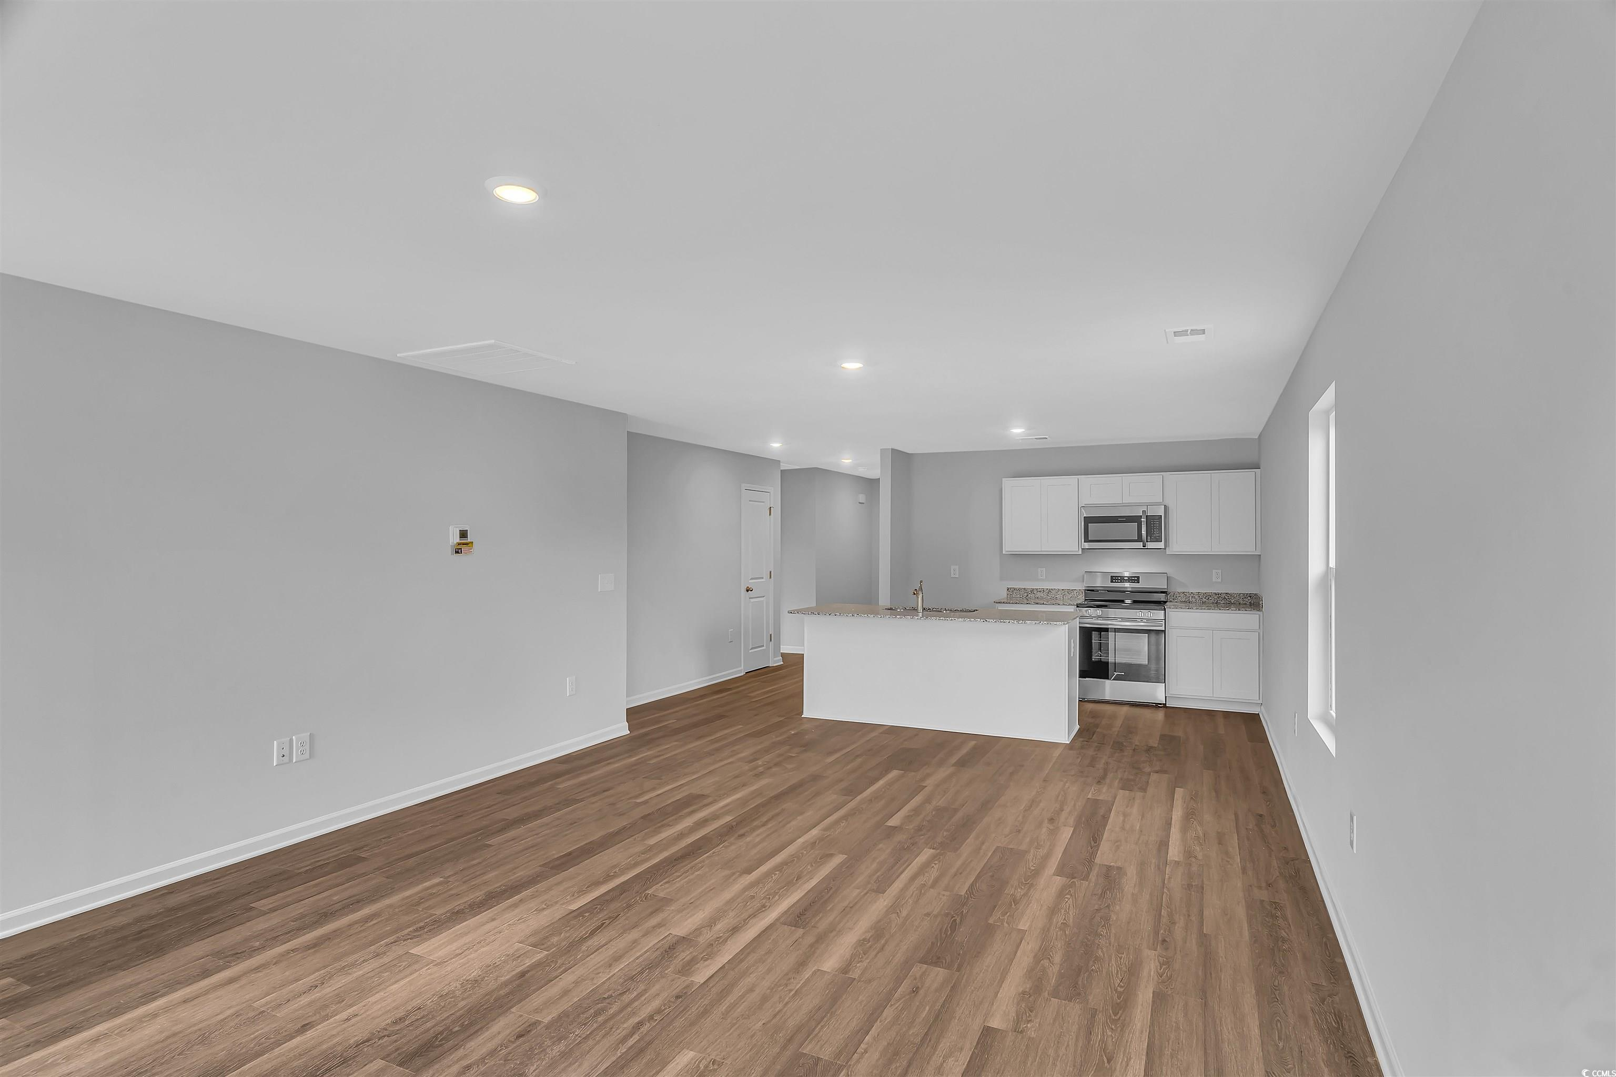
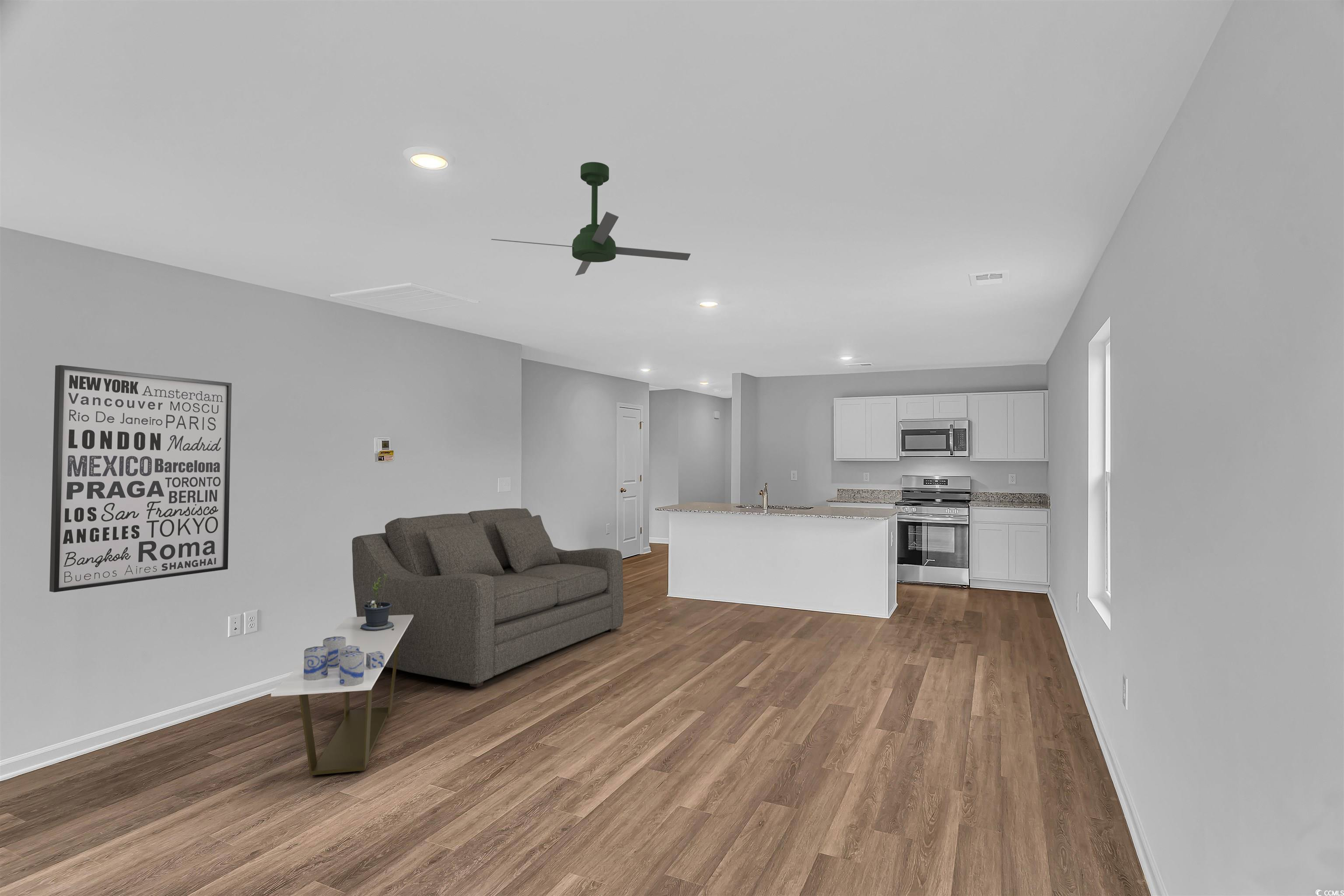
+ coffee table (356, 691)
+ candle (343, 659)
+ wall art (150, 477)
+ sofa (501, 580)
+ ceiling fan (594, 212)
+ potted plant (378, 600)
